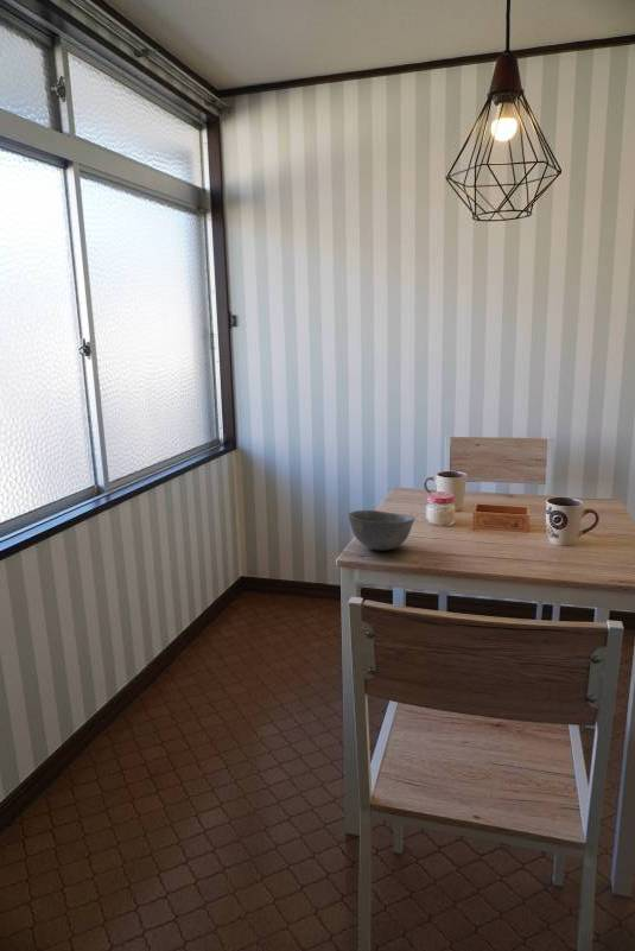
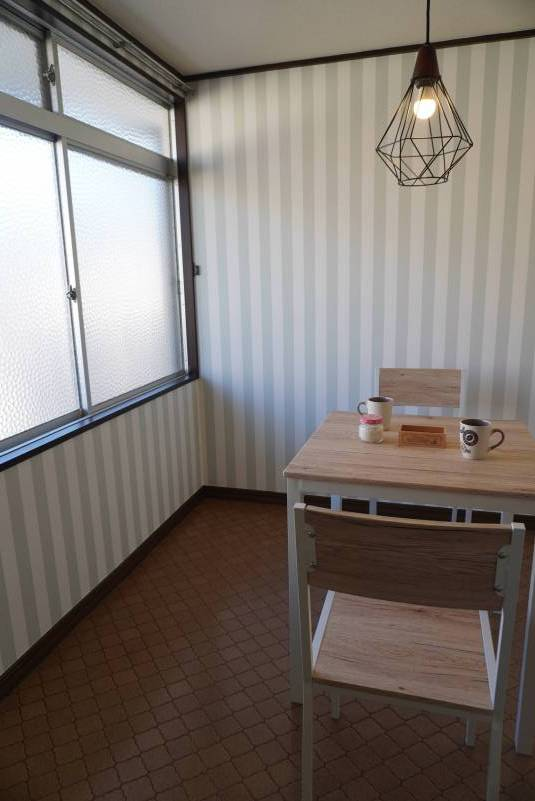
- bowl (381, 530)
